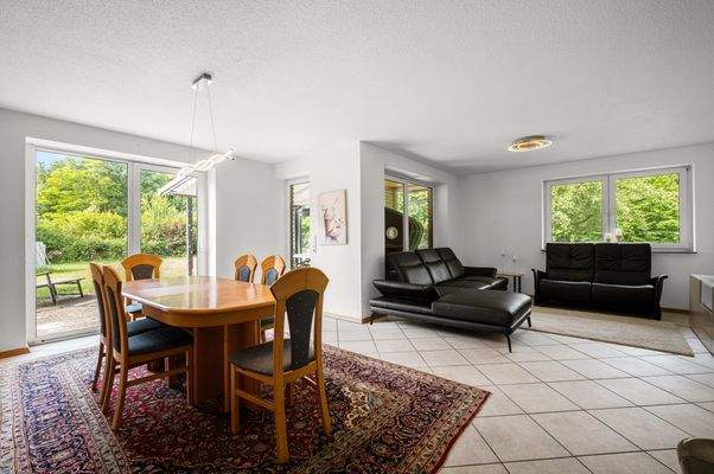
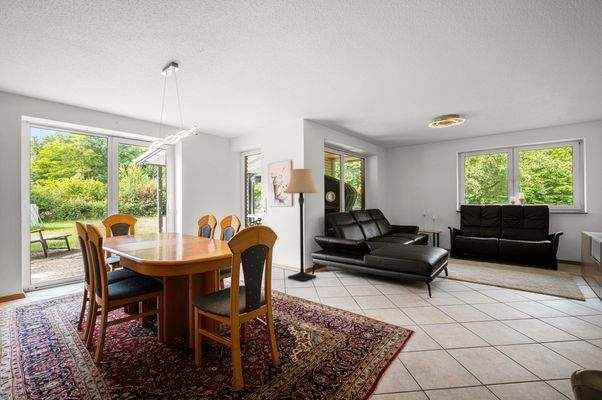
+ lamp (301, 223)
